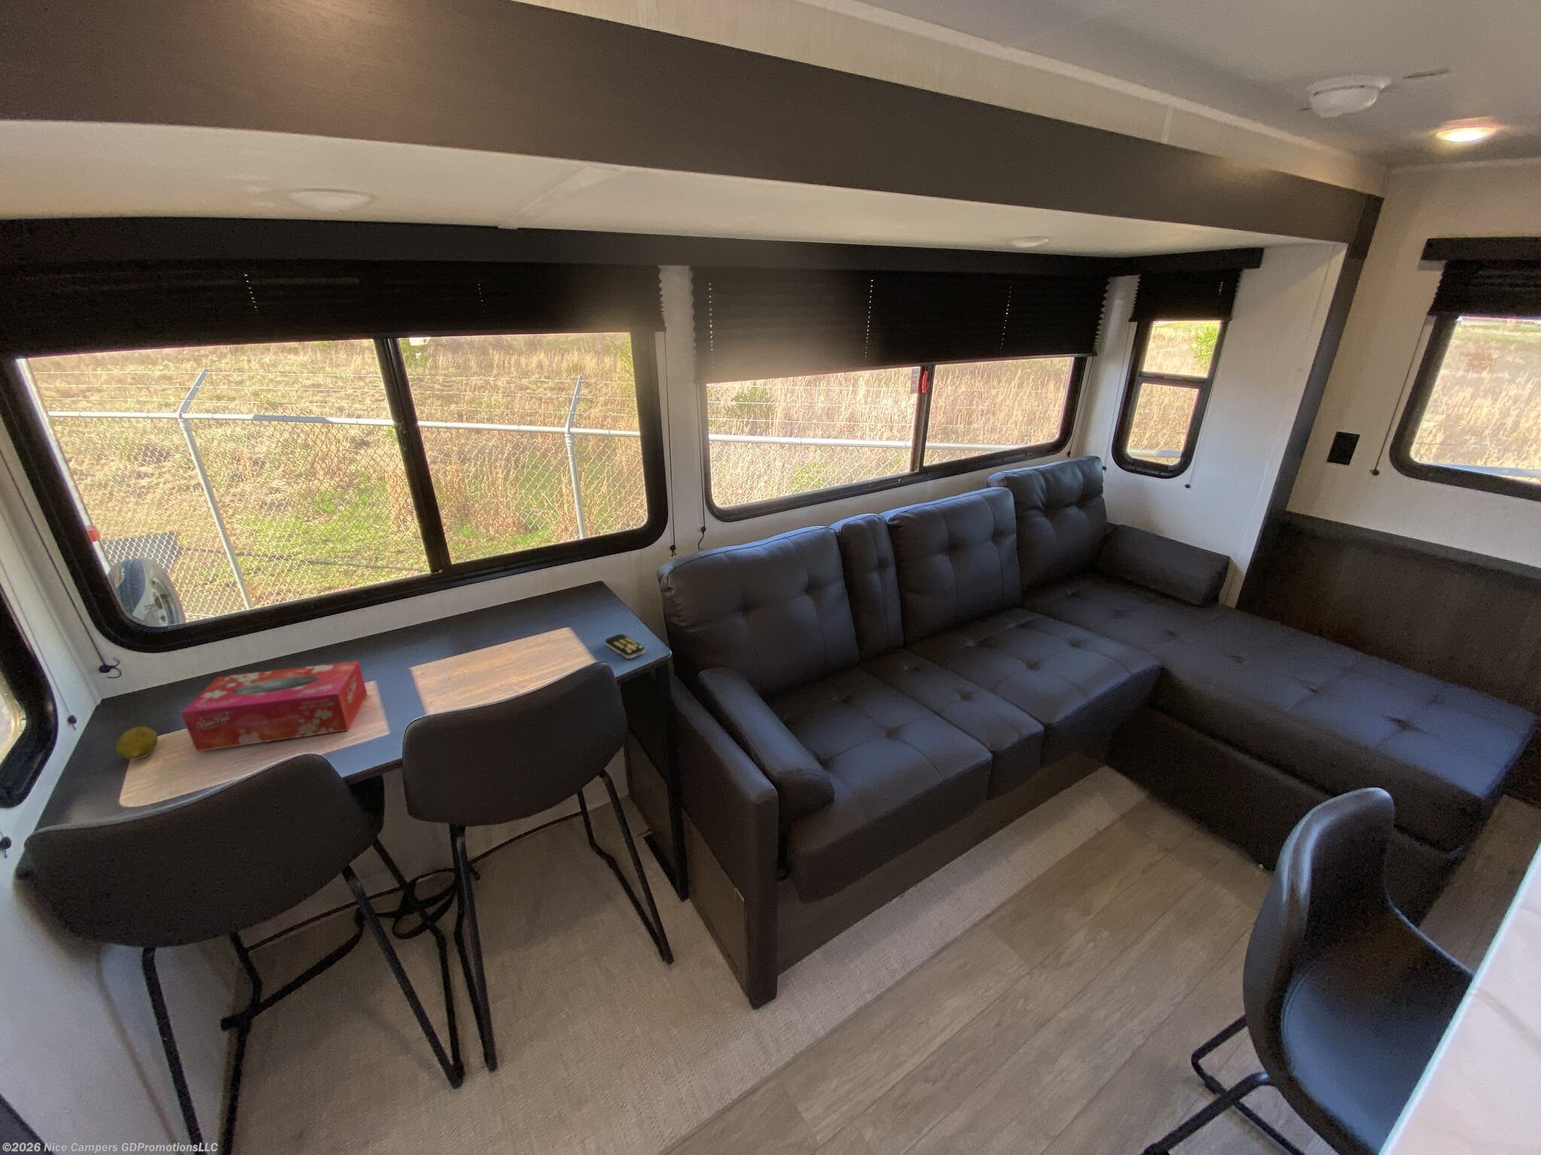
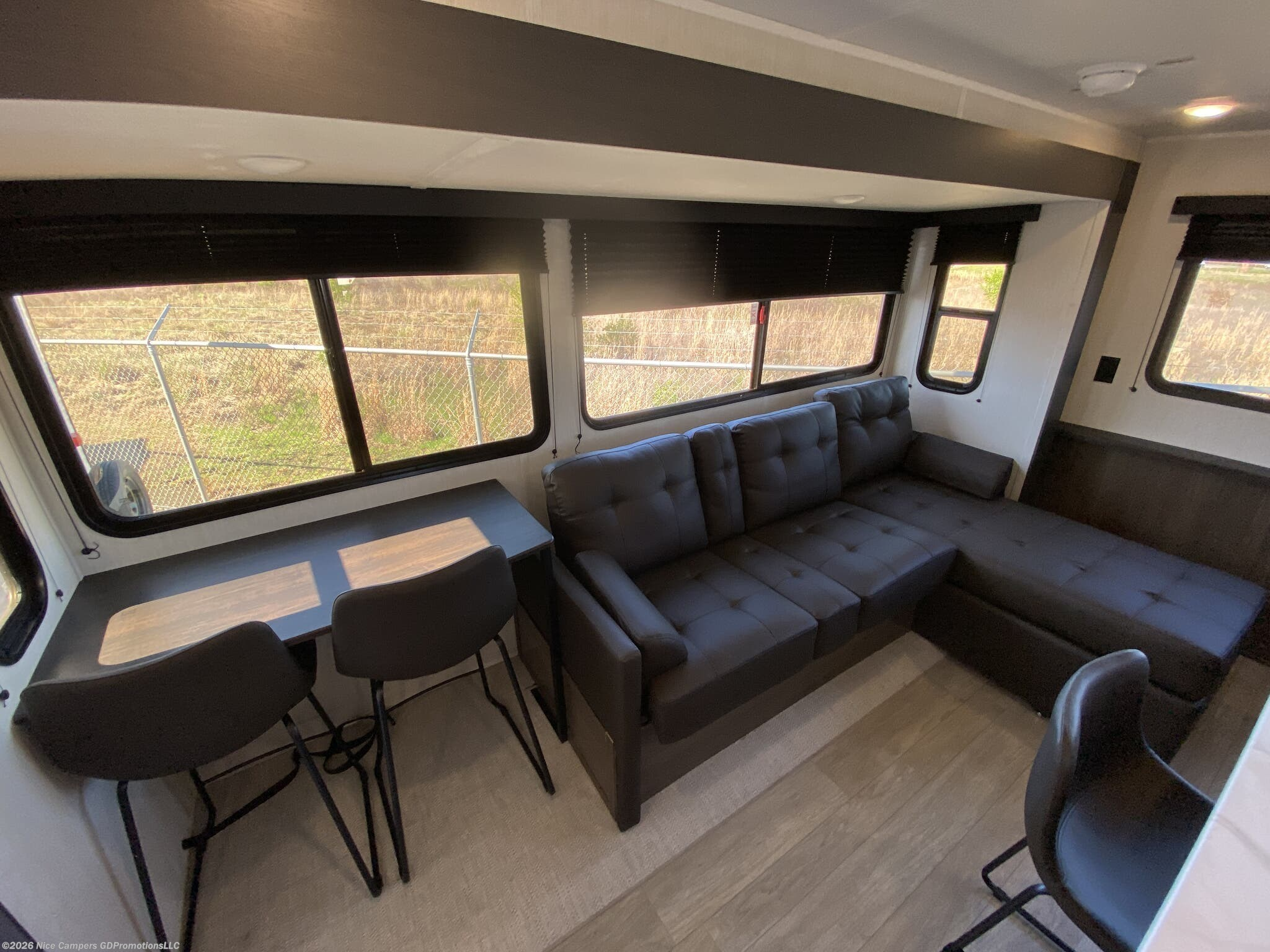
- fruit (137, 744)
- remote control (625, 645)
- tissue box (283, 704)
